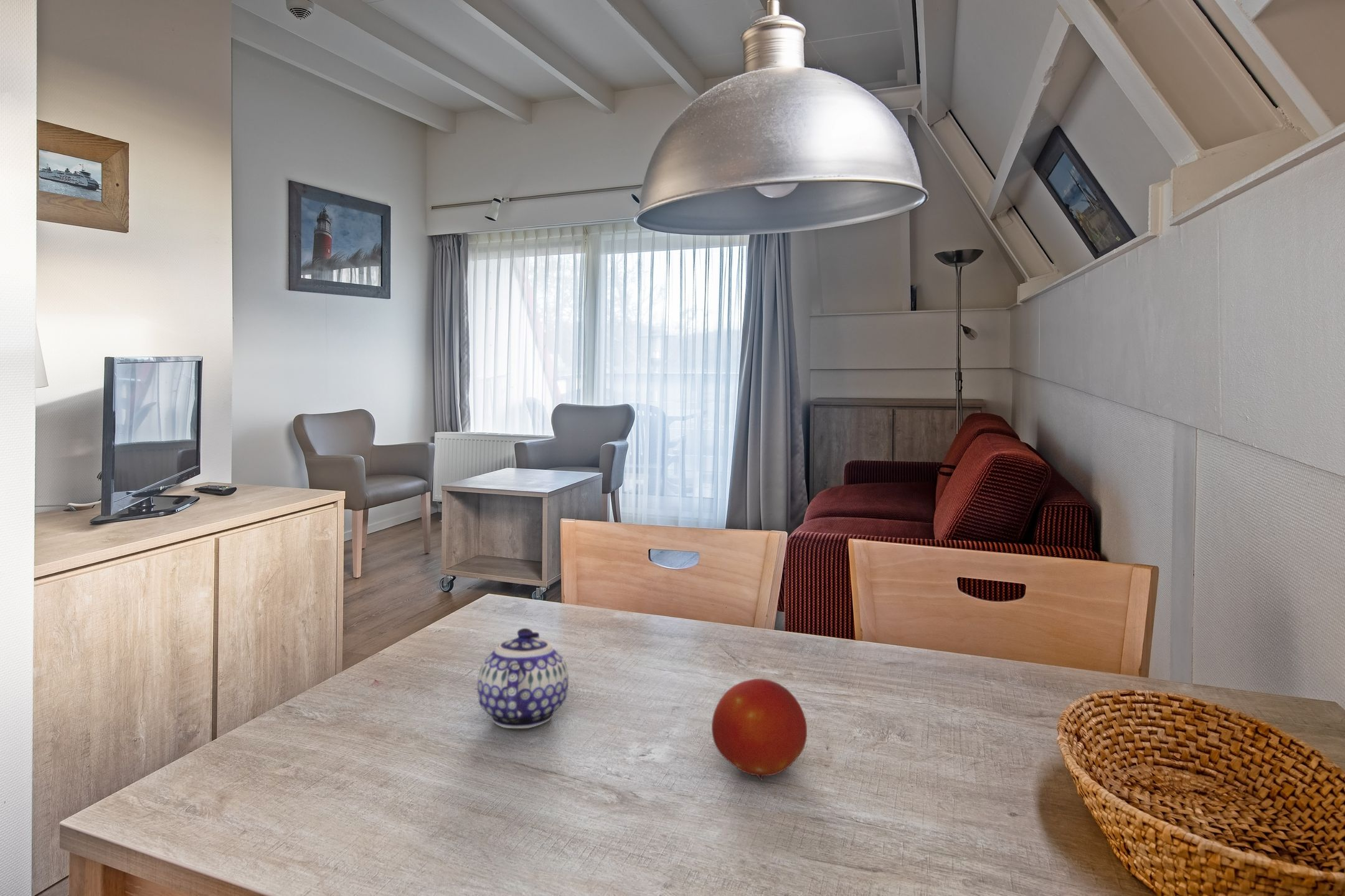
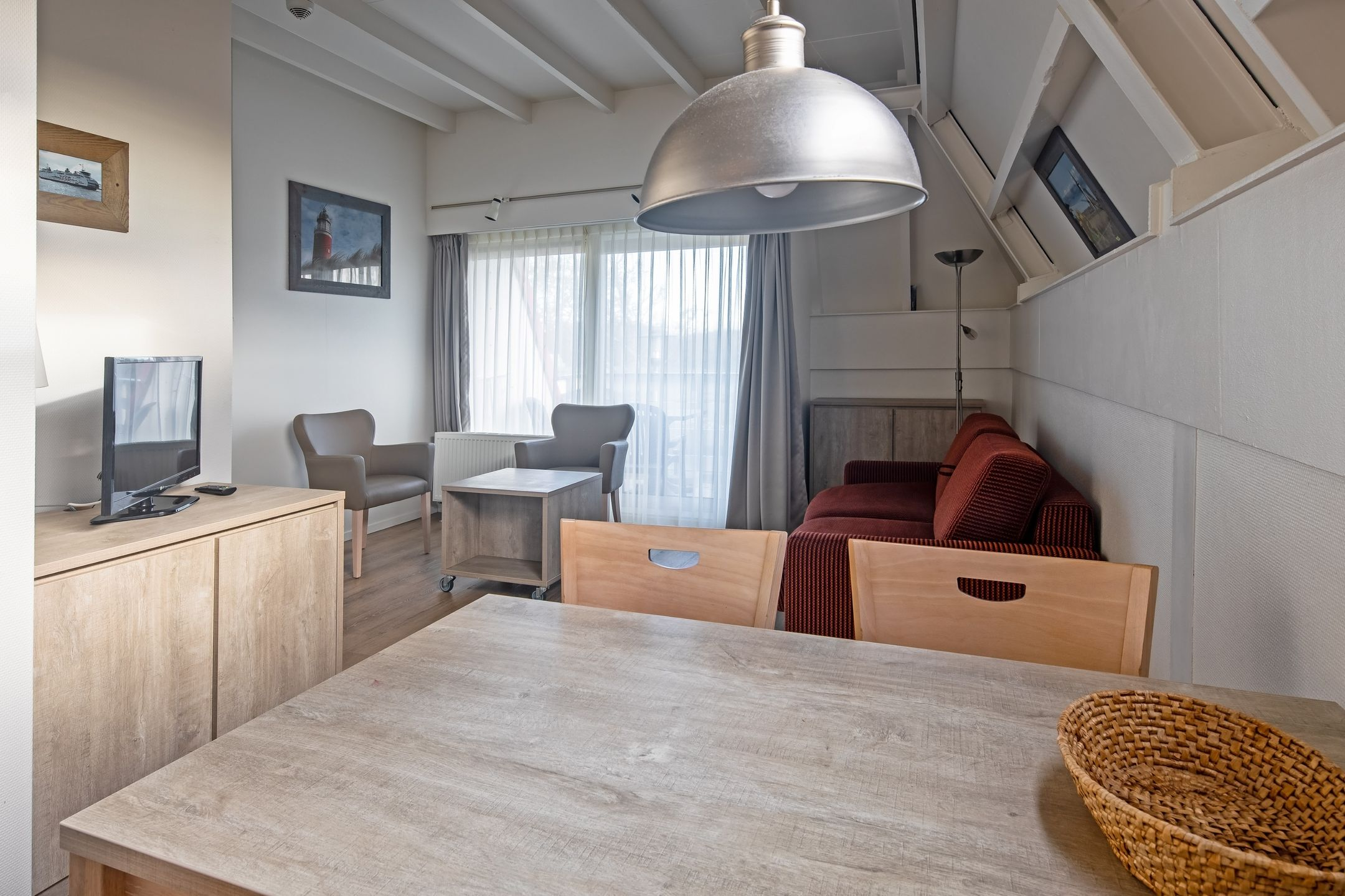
- teapot (523, 673)
- fruit (758, 723)
